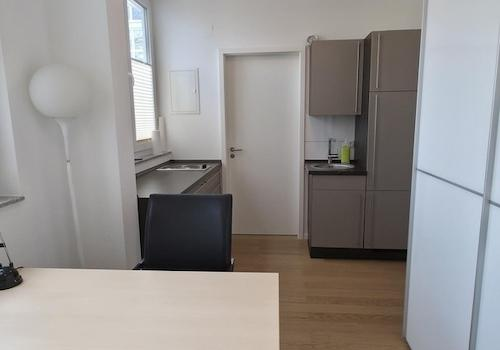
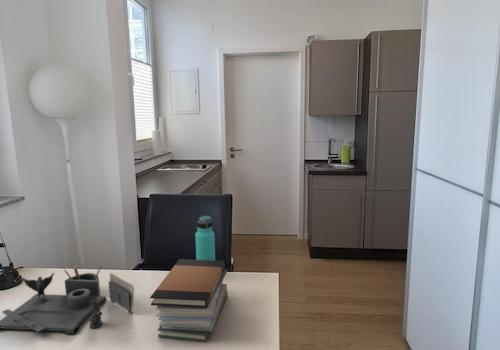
+ thermos bottle (205, 246)
+ desk organizer (72, 292)
+ book stack (193, 296)
